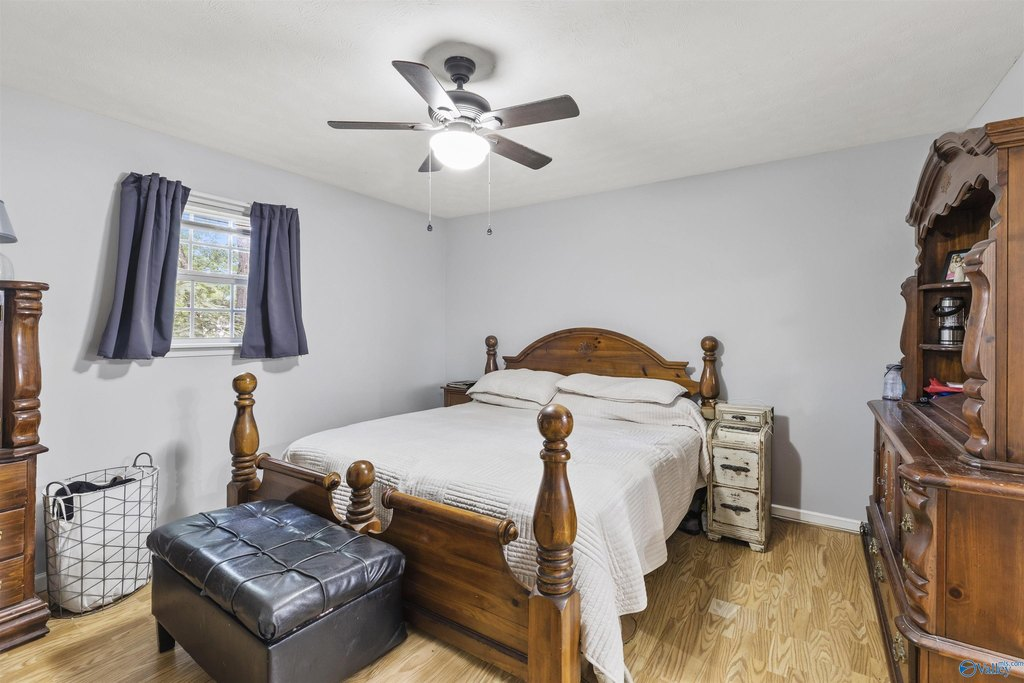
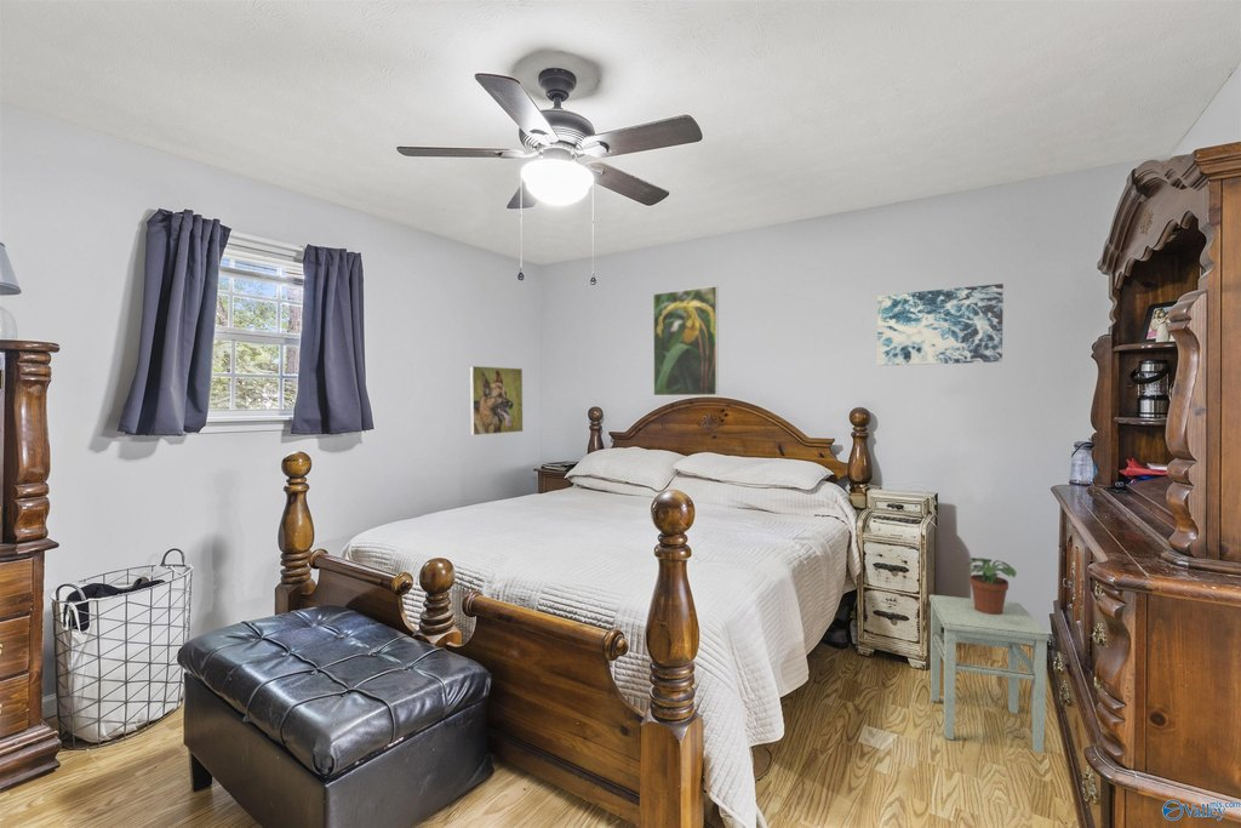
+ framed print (685, 343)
+ wall art (937, 326)
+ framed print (497, 400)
+ potted plant (990, 586)
+ stool (983, 668)
